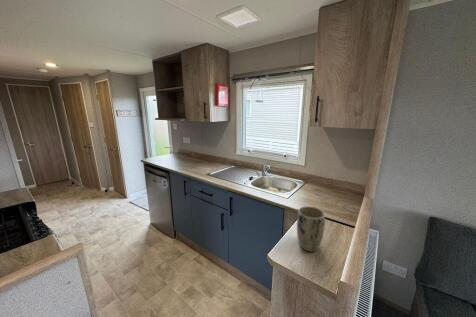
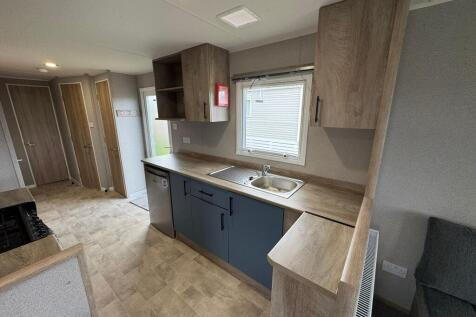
- plant pot (309, 229)
